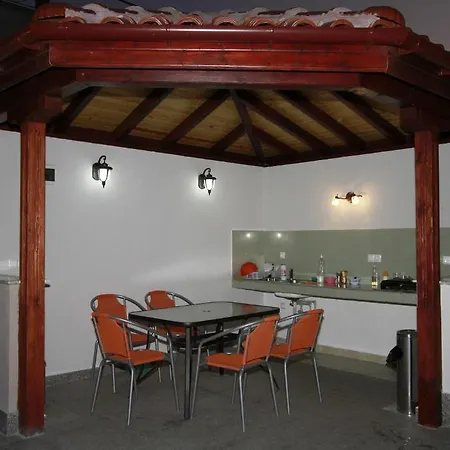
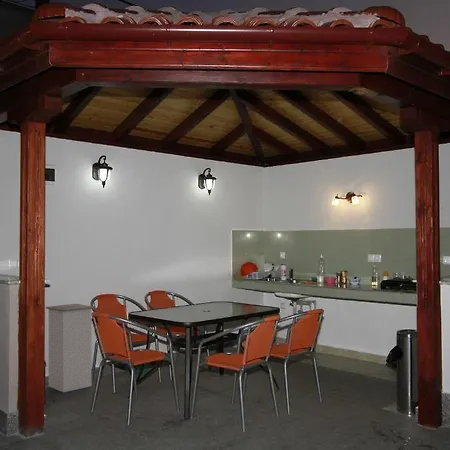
+ trash can (70, 345)
